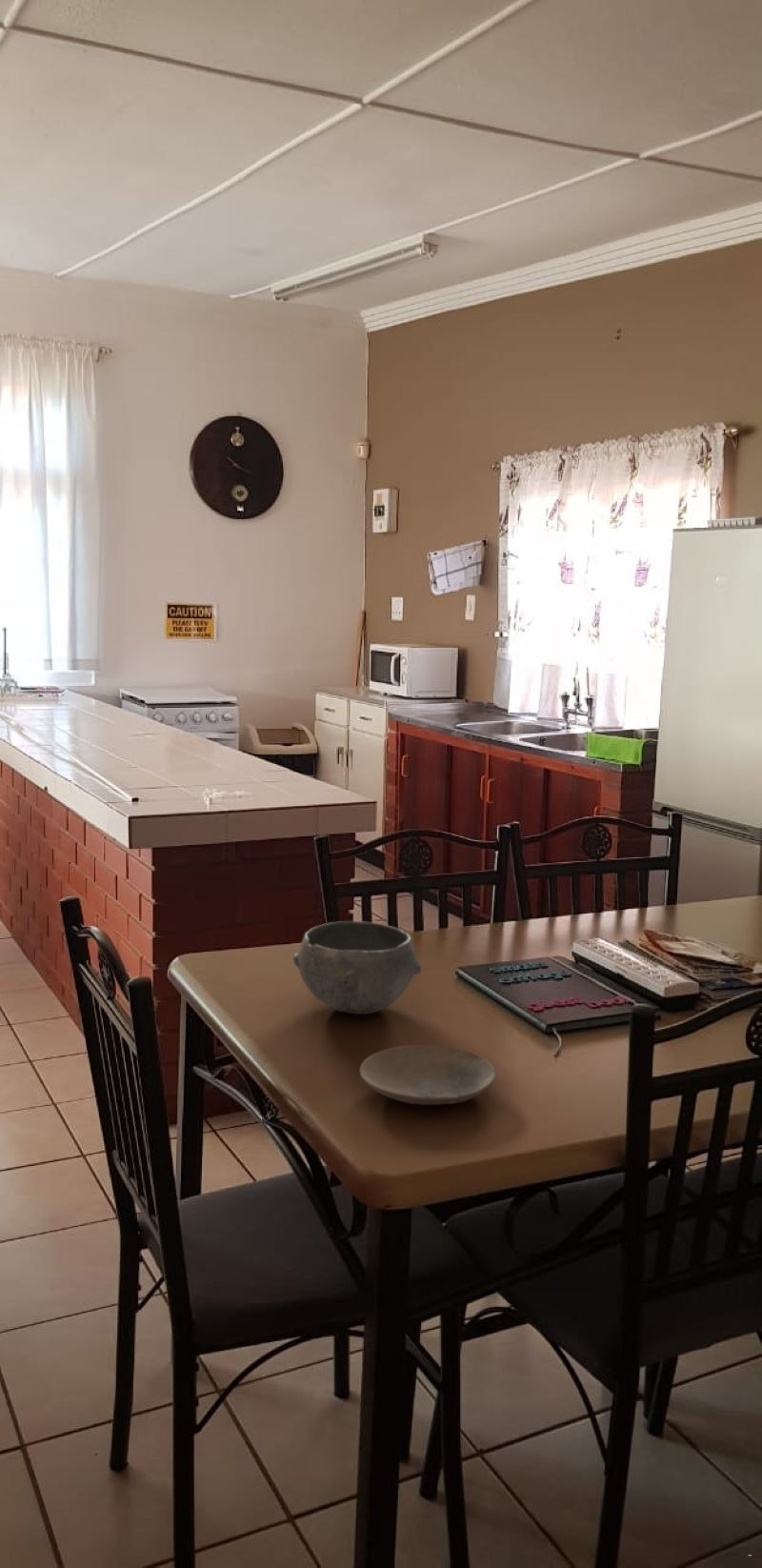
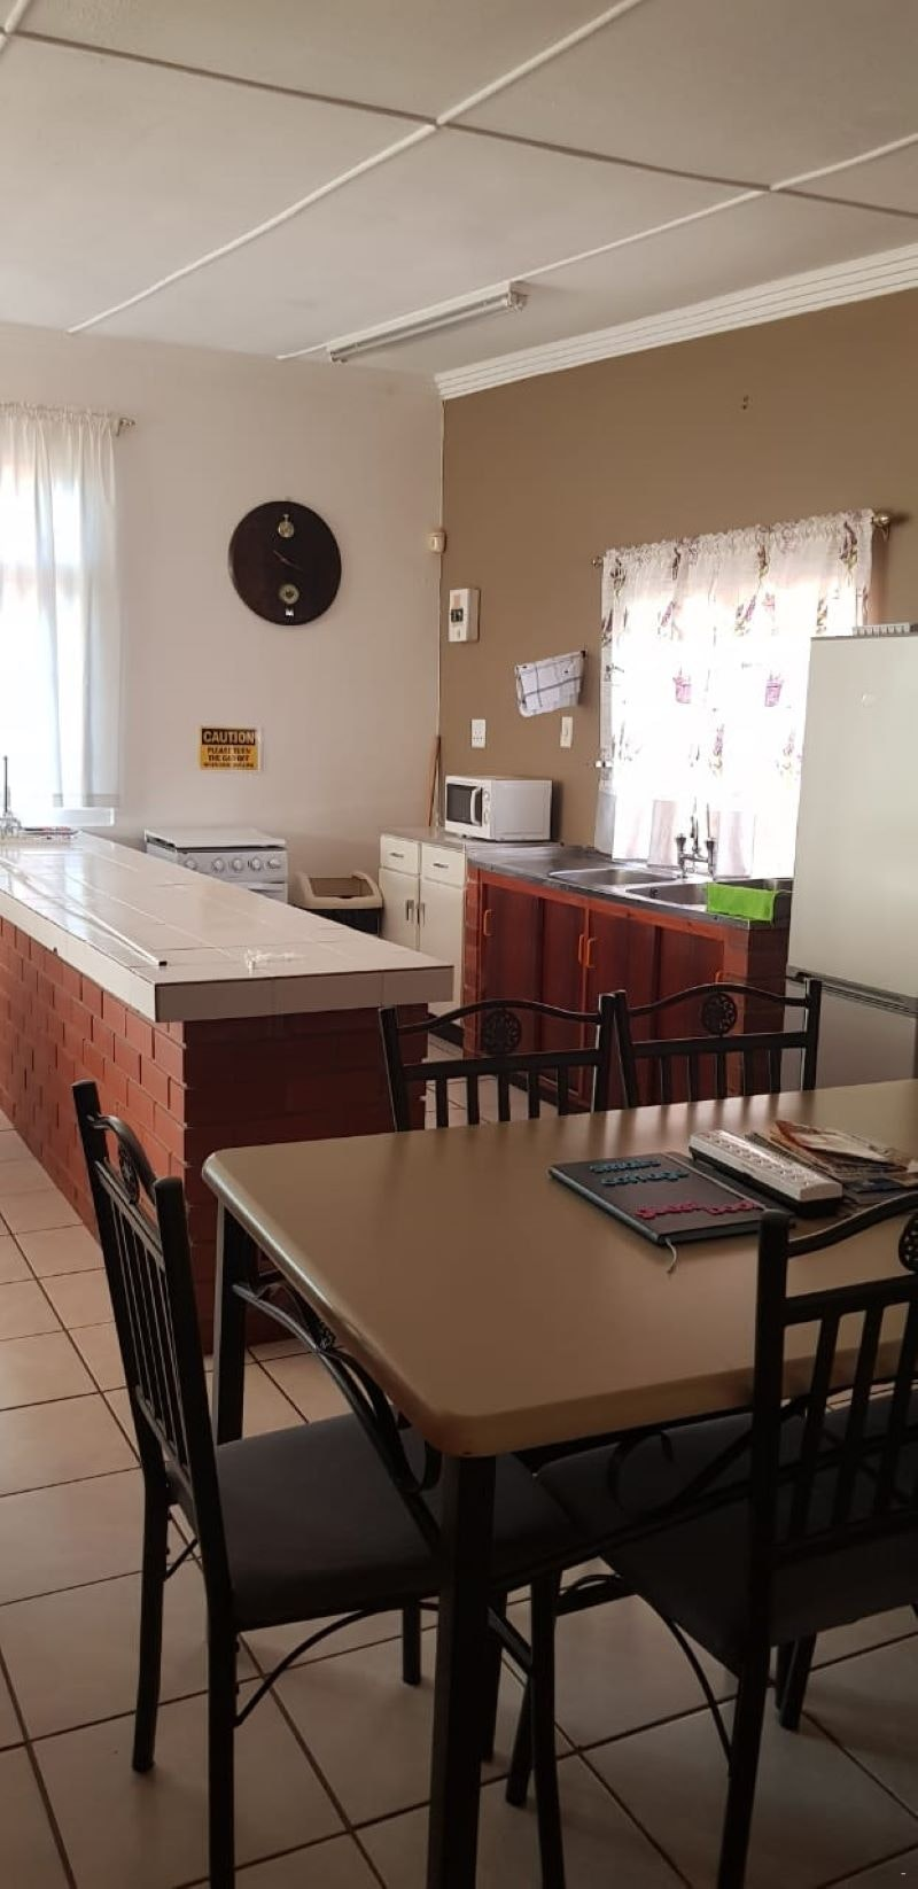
- bowl (356, 971)
- plate (428, 1079)
